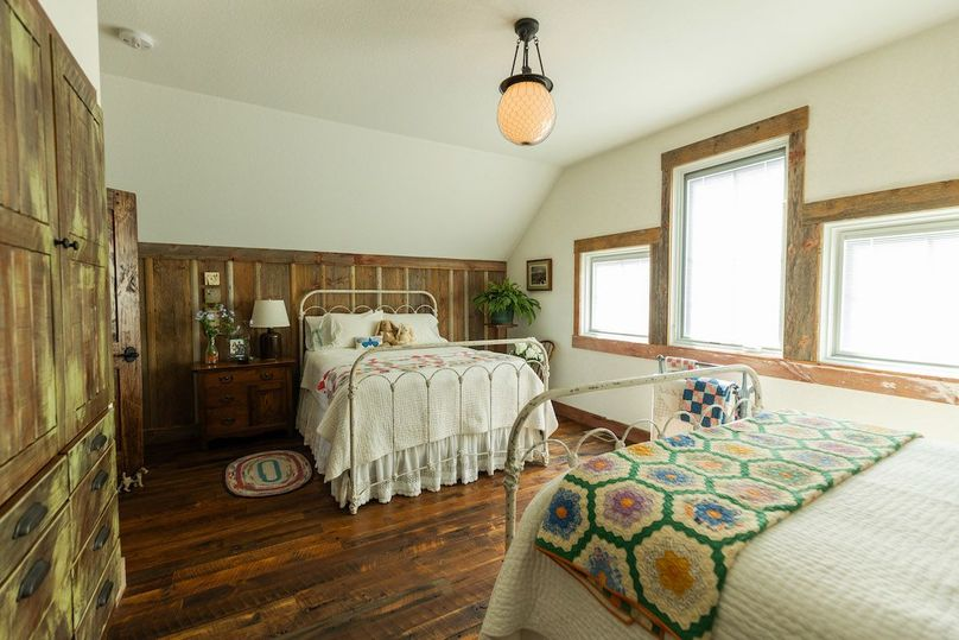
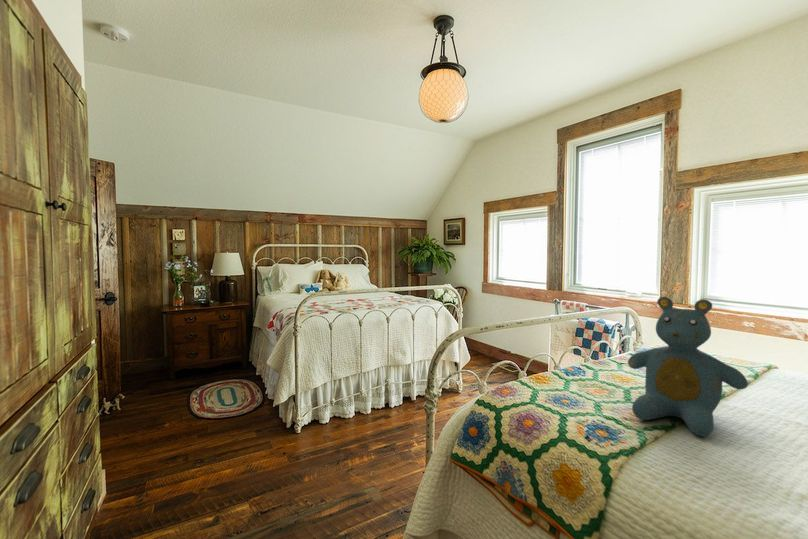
+ teddy bear (678, 358)
